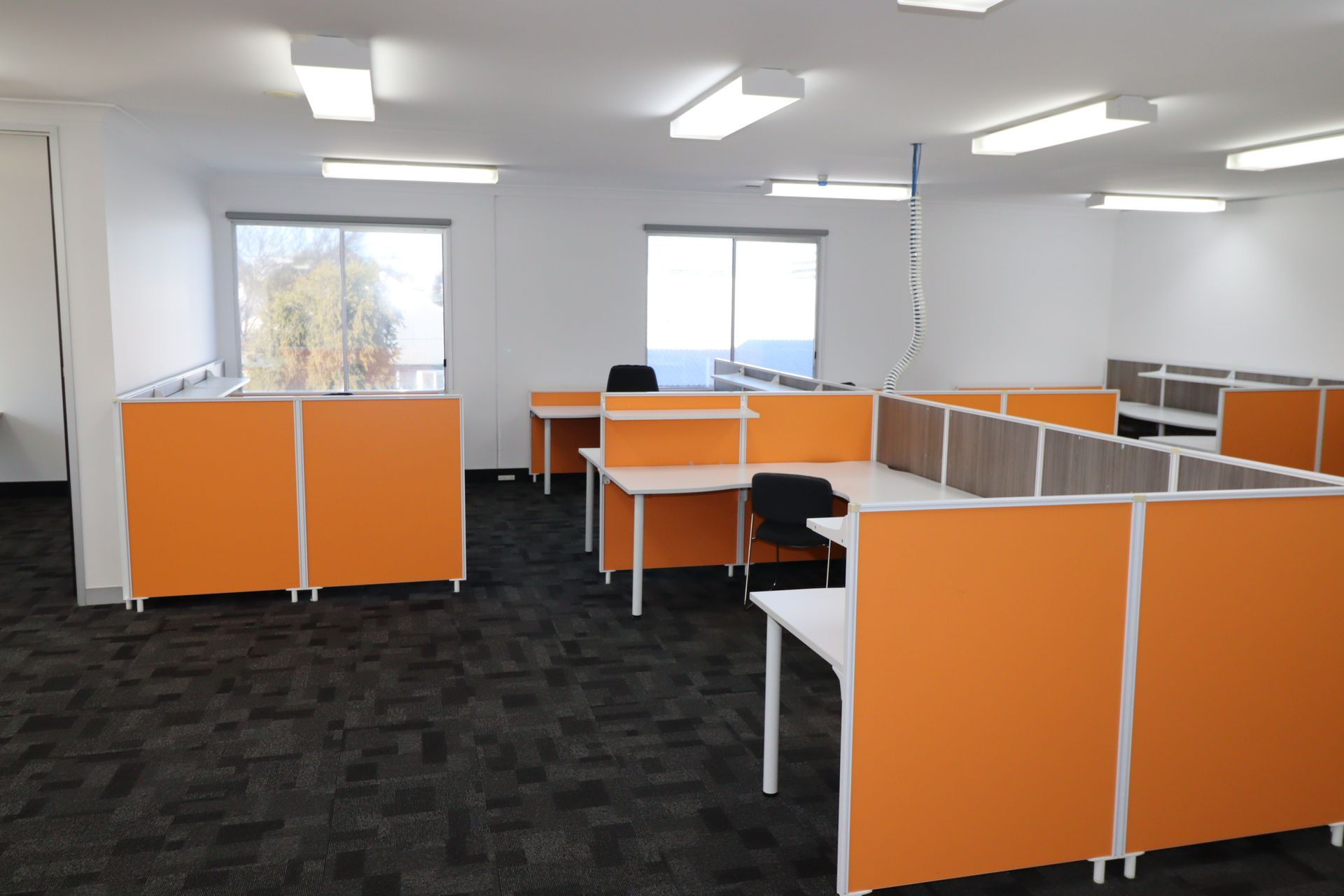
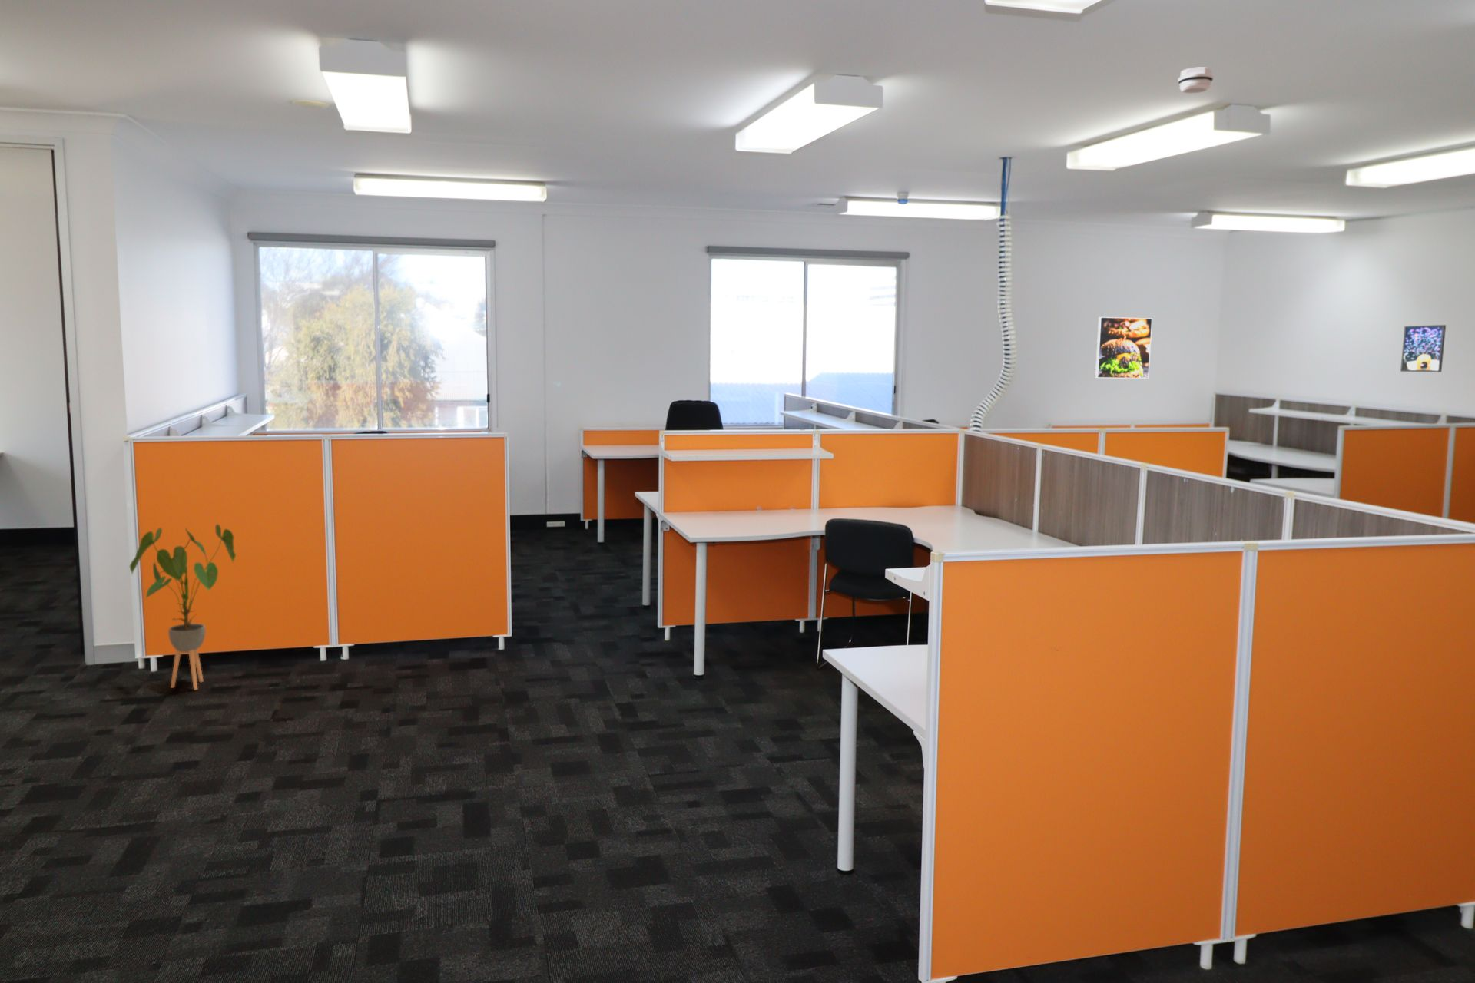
+ smoke detector (1195, 81)
+ house plant (182, 606)
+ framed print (1124, 348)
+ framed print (1422, 349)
